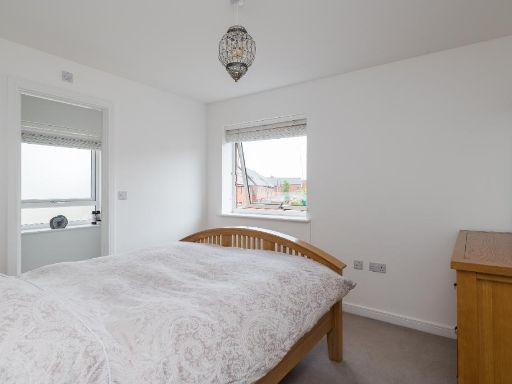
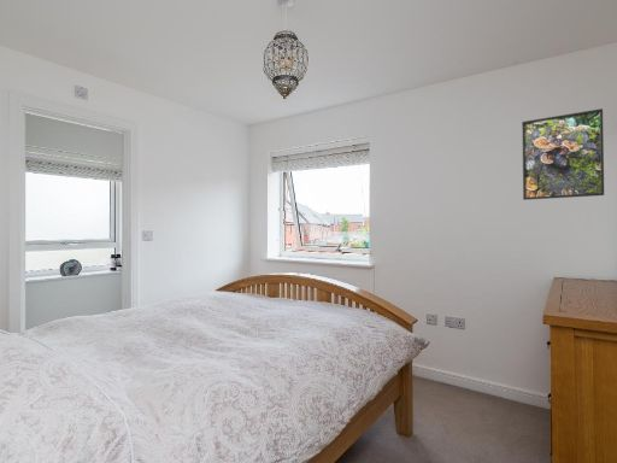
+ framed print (560, 156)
